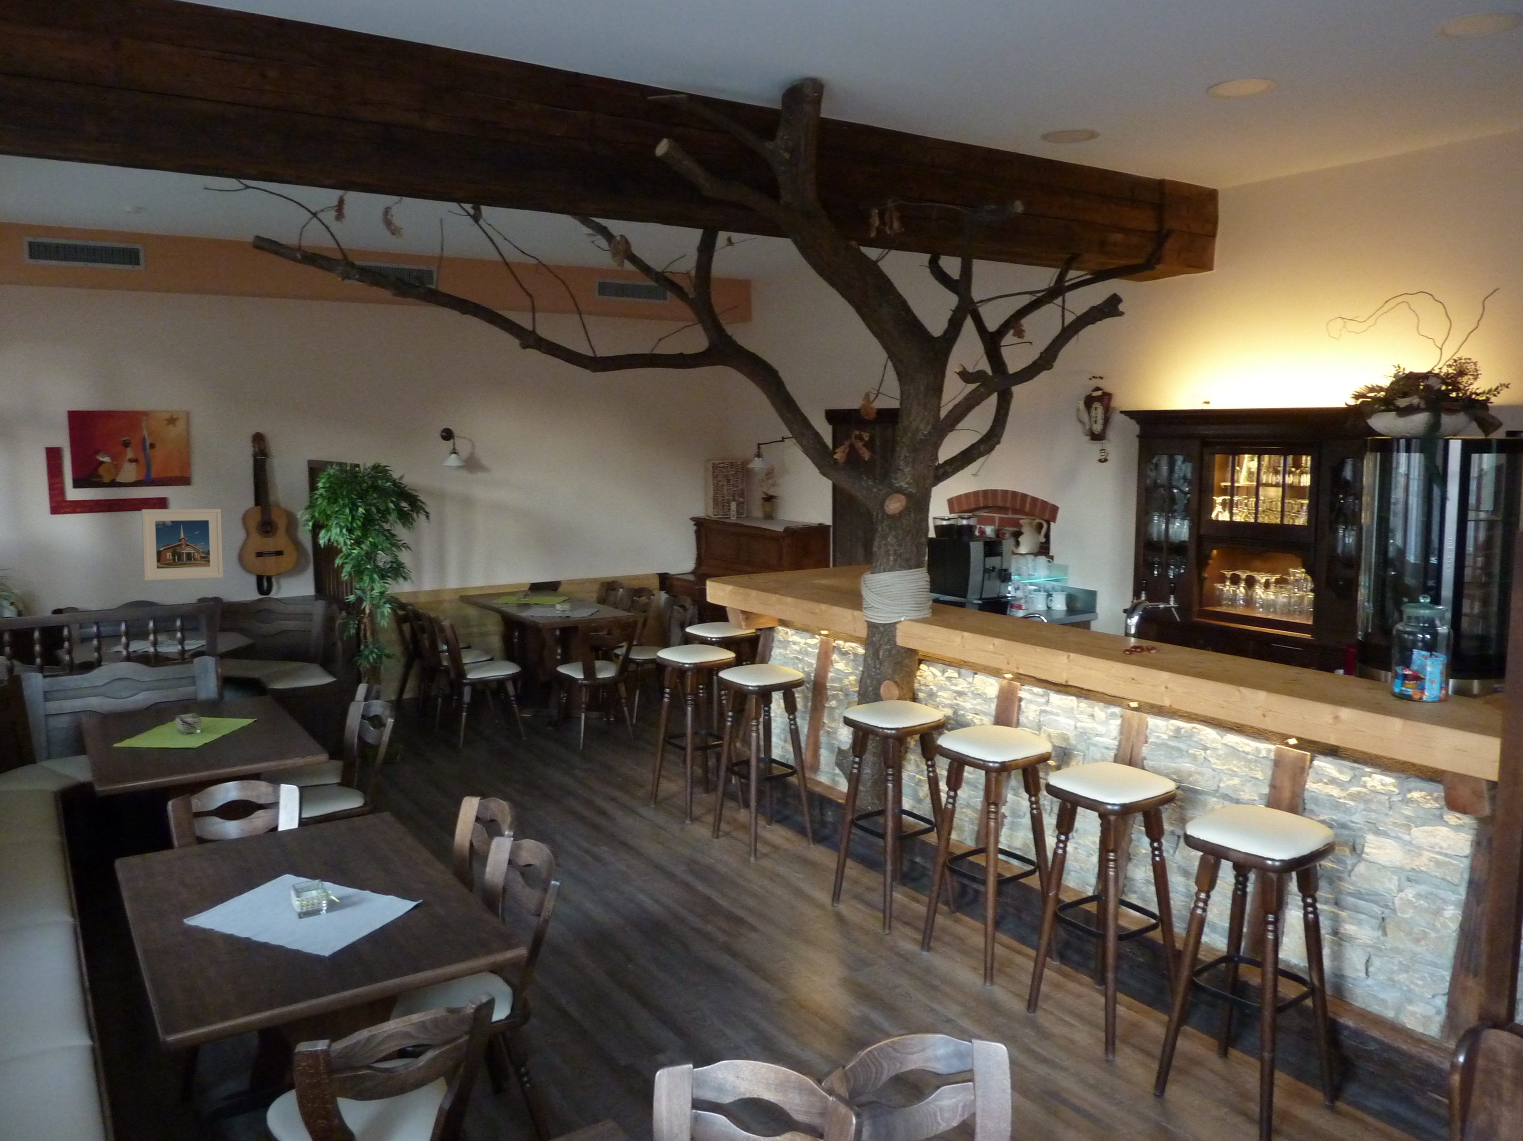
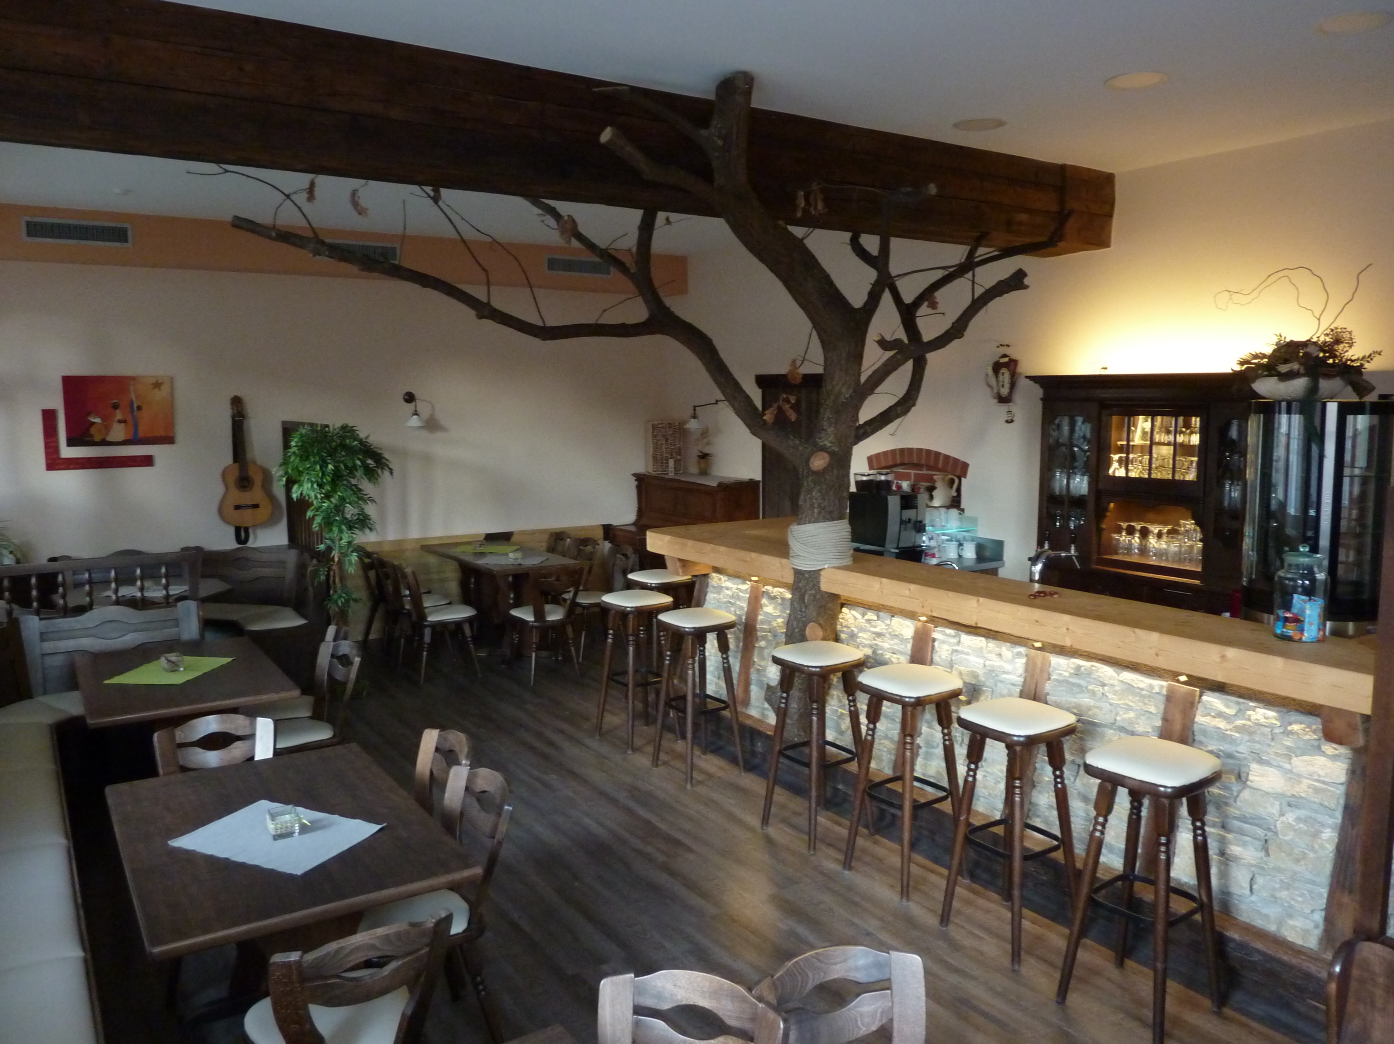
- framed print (182, 544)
